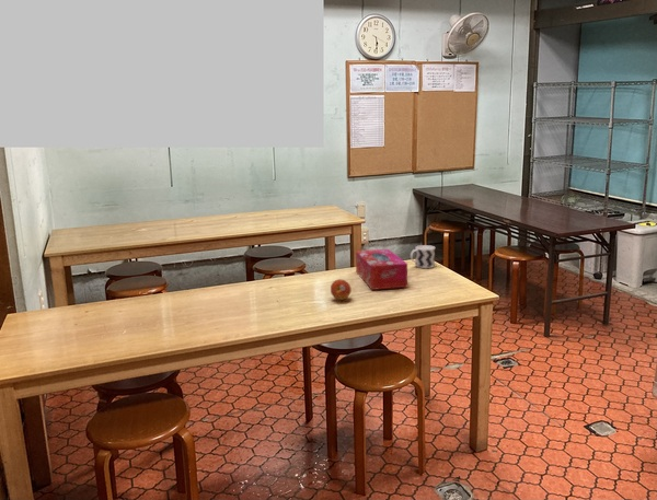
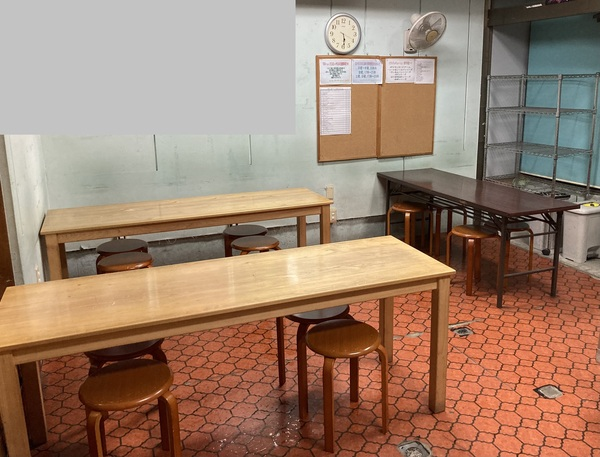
- fruit (341, 290)
- cup (422, 256)
- tissue box (380, 268)
